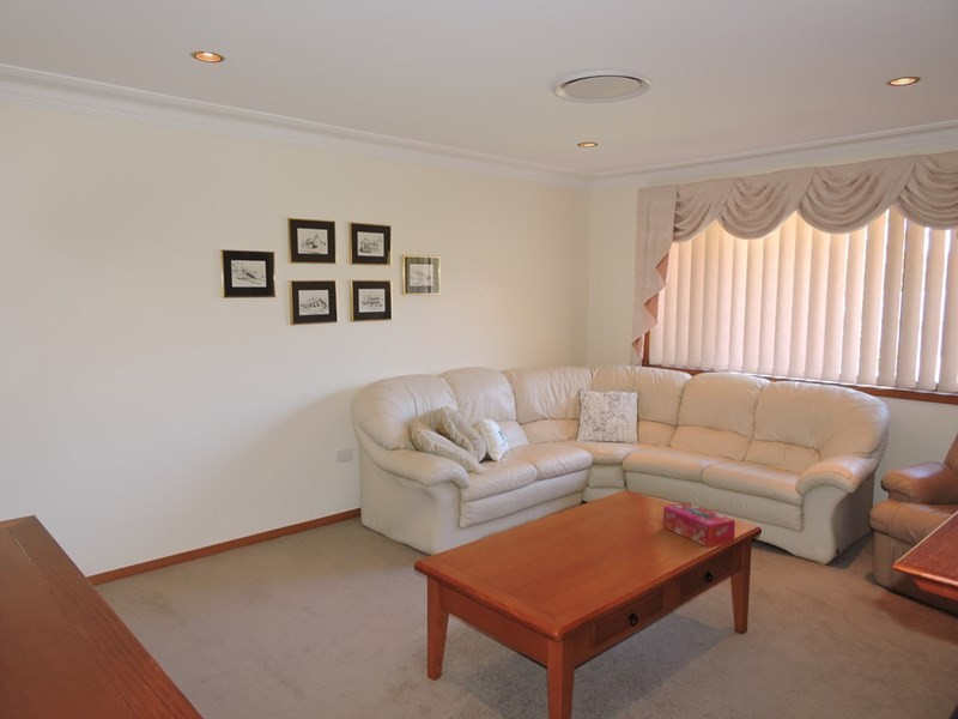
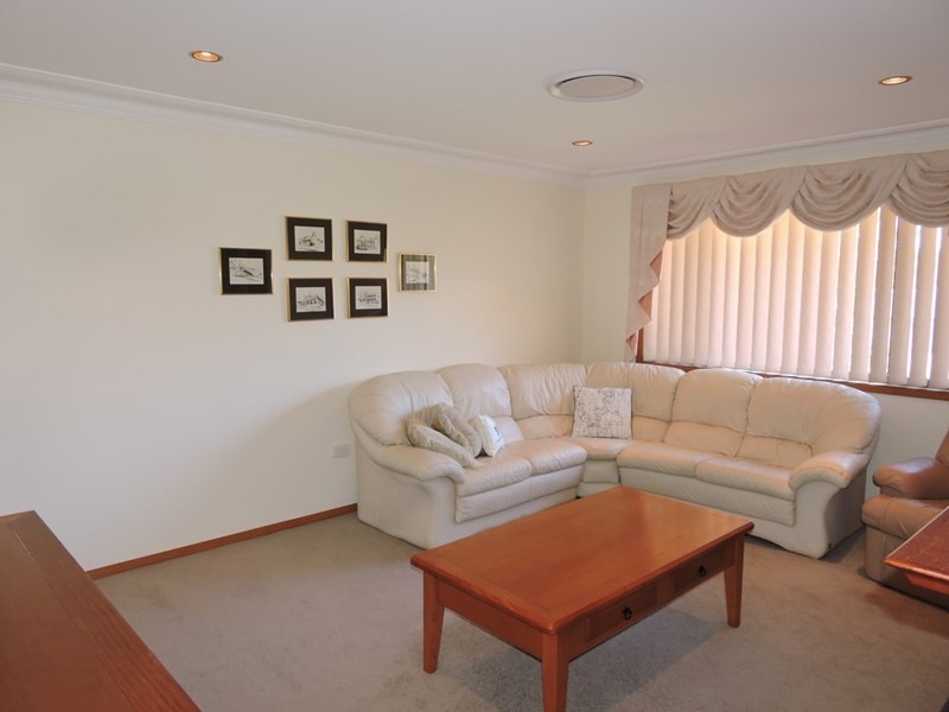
- tissue box (697, 524)
